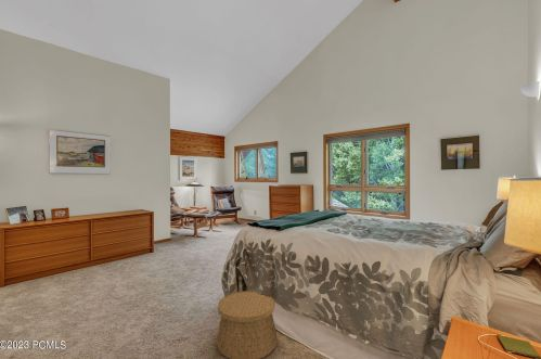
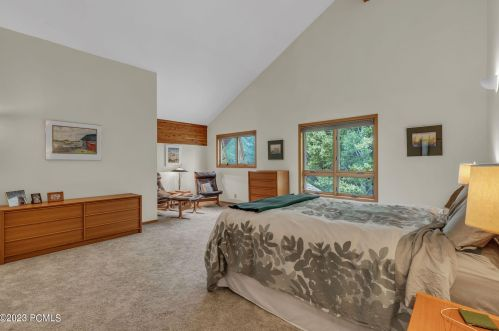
- basket (246, 321)
